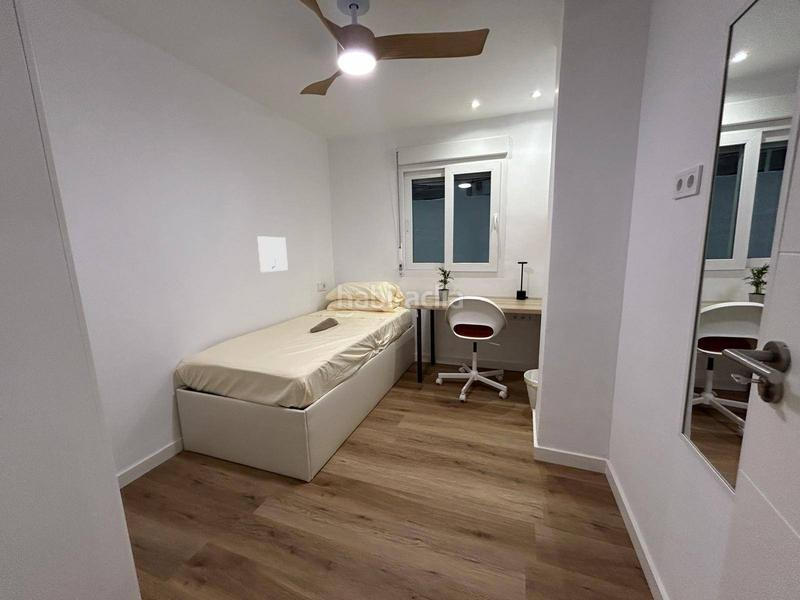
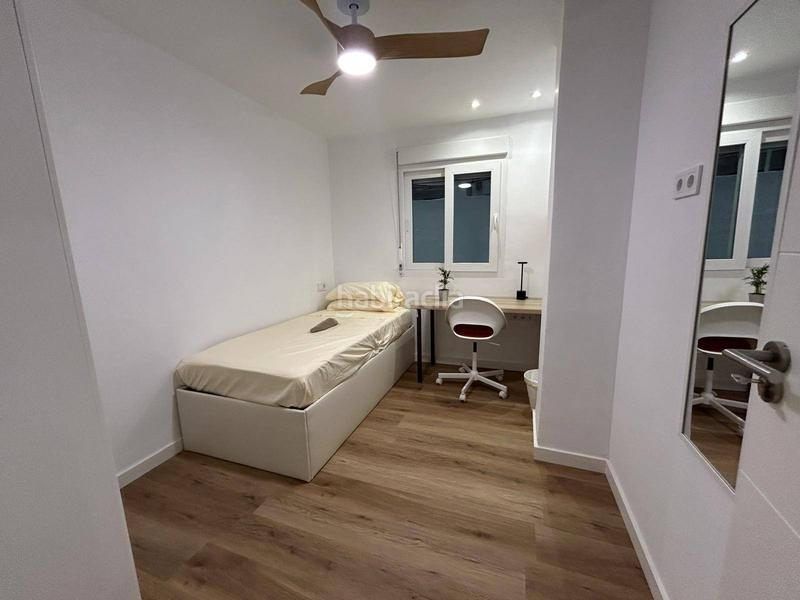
- wall art (273, 254)
